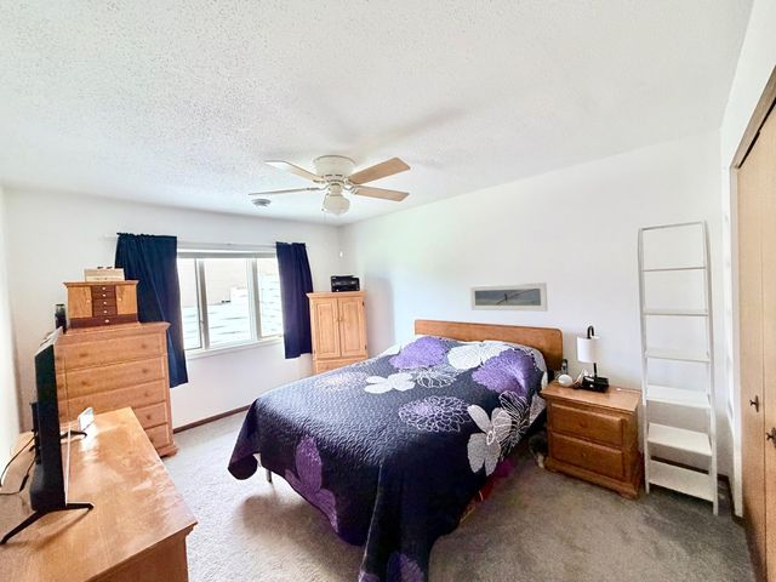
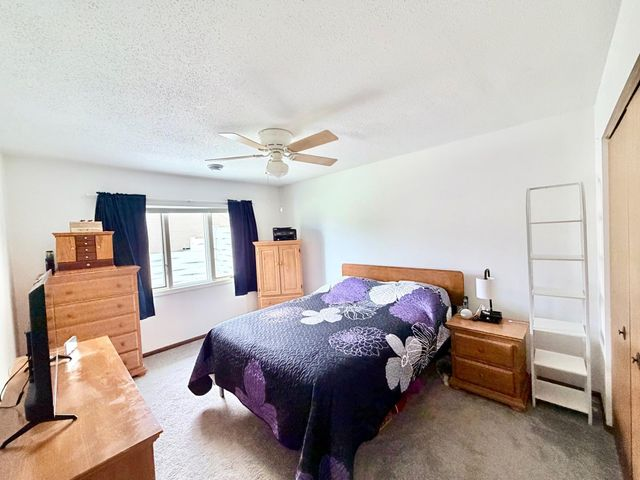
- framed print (504, 297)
